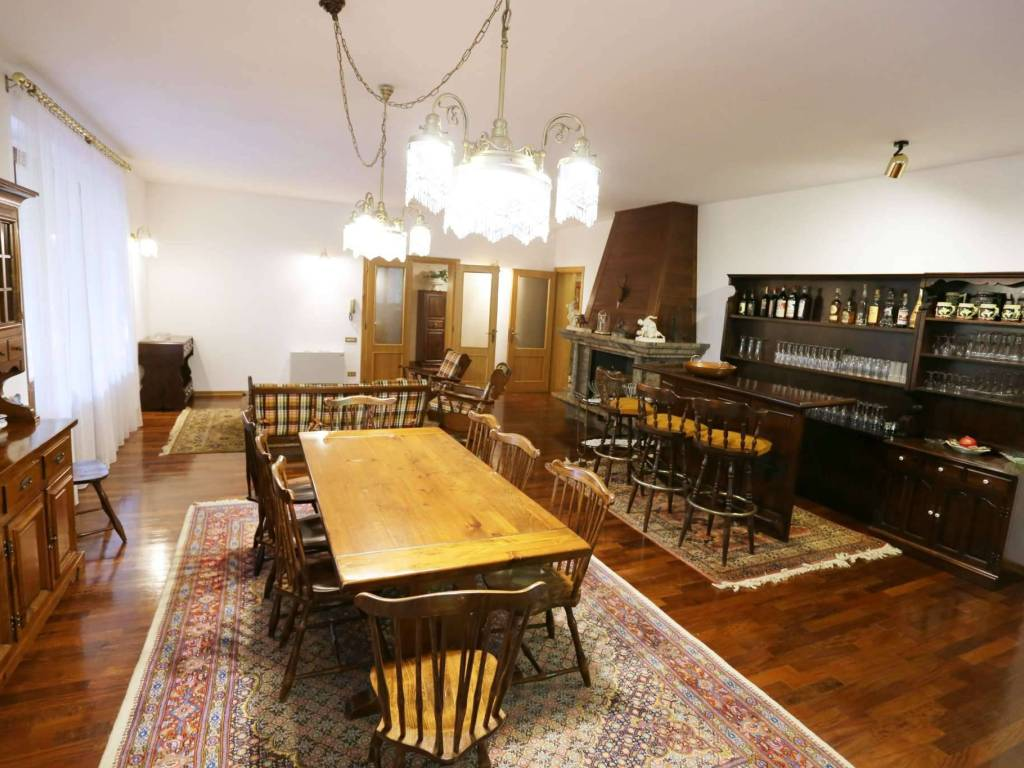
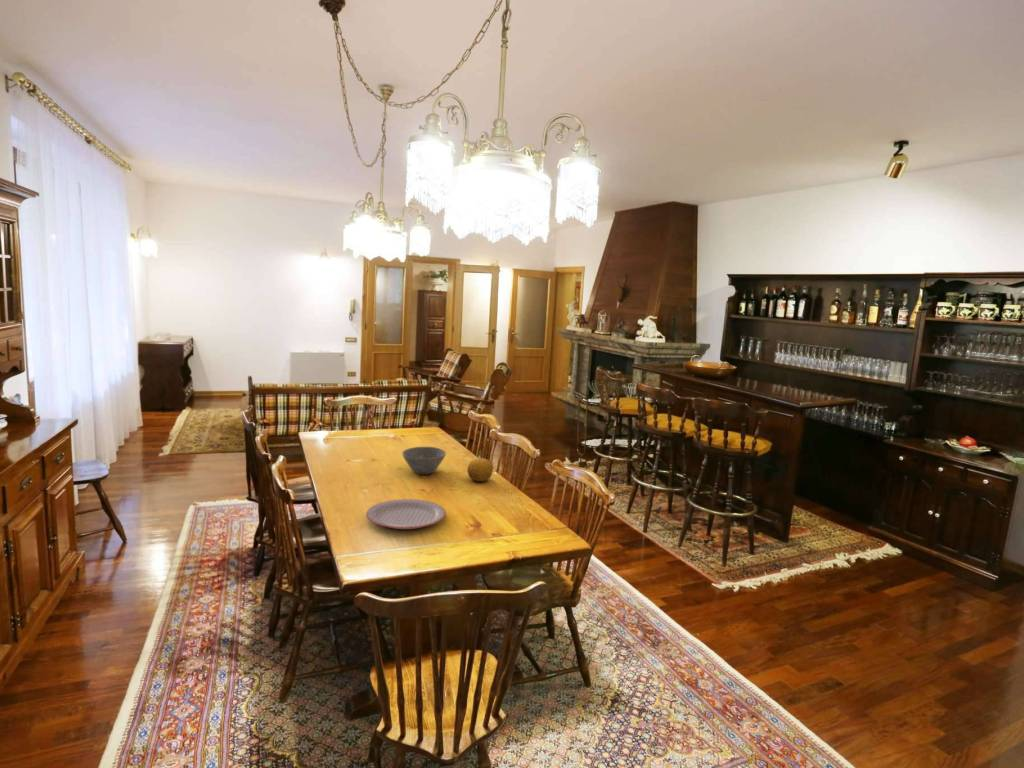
+ bowl (423, 461)
+ plate (406, 515)
+ fruit (479, 469)
